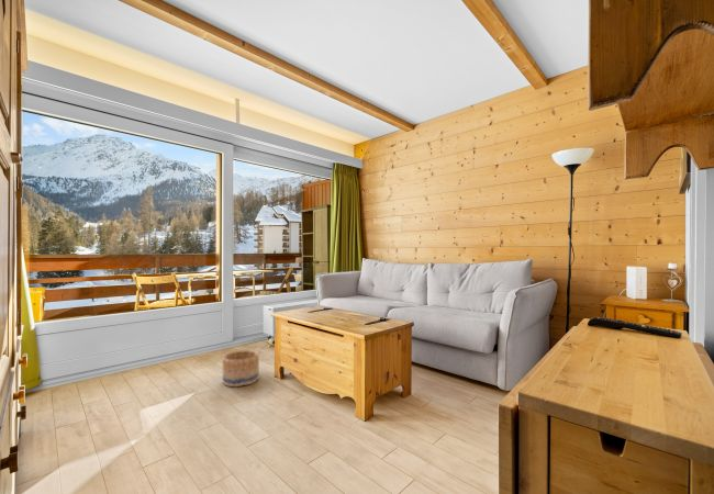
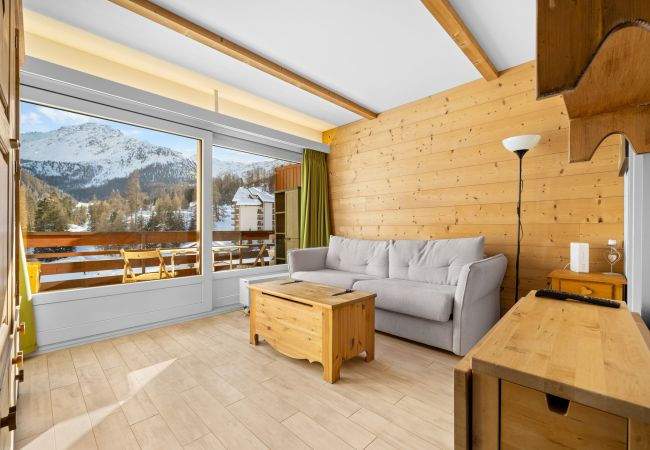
- basket (241, 367)
